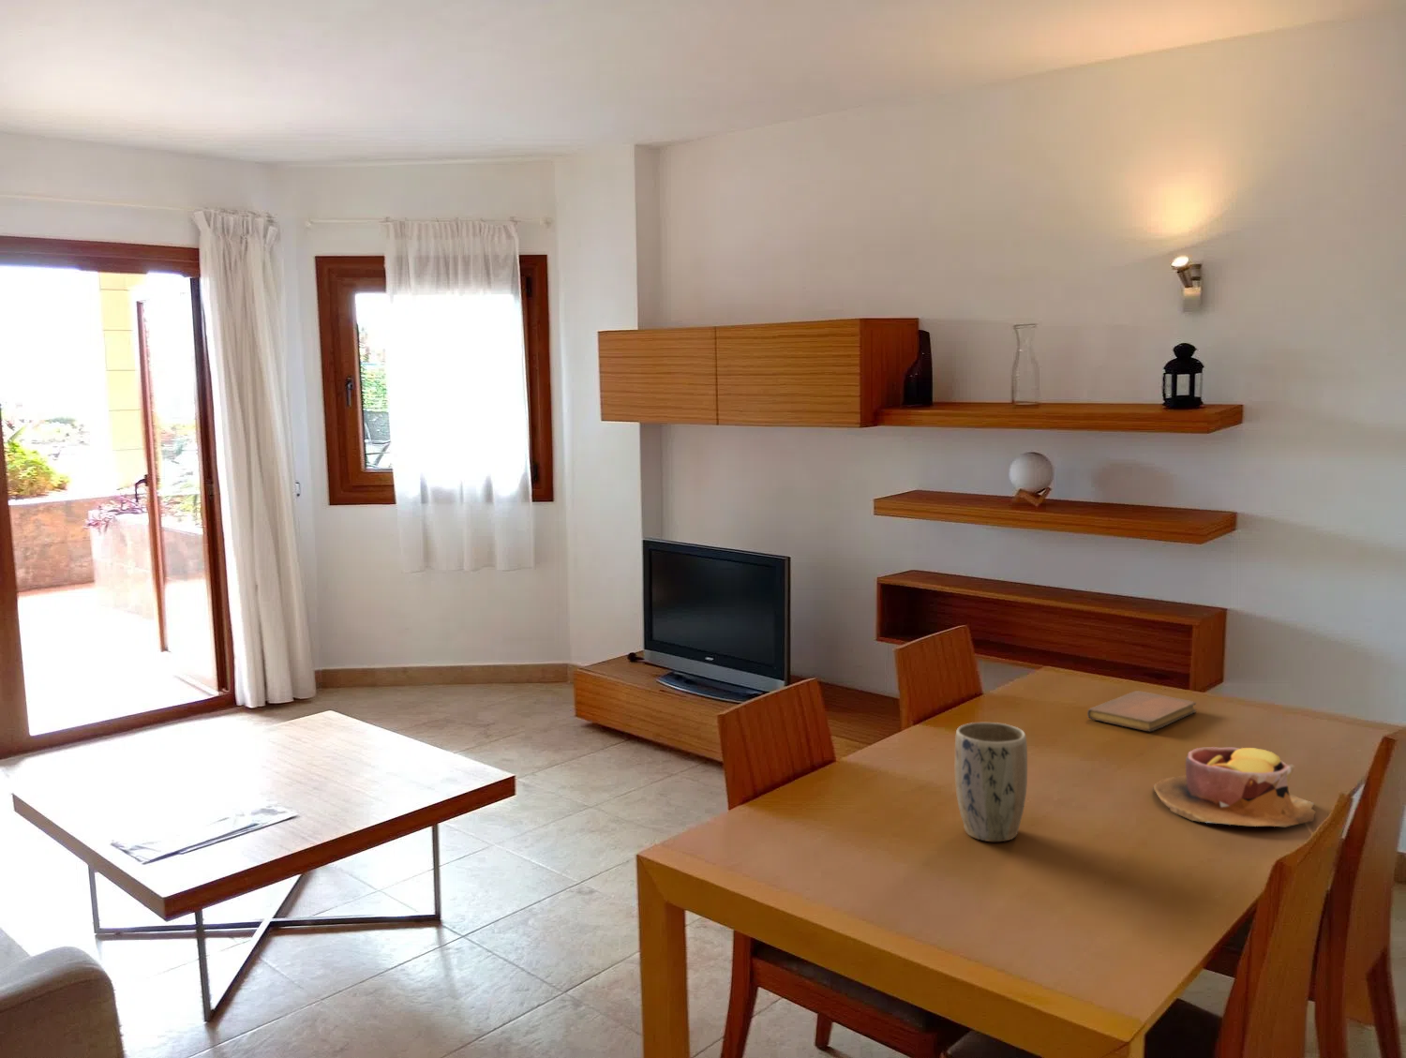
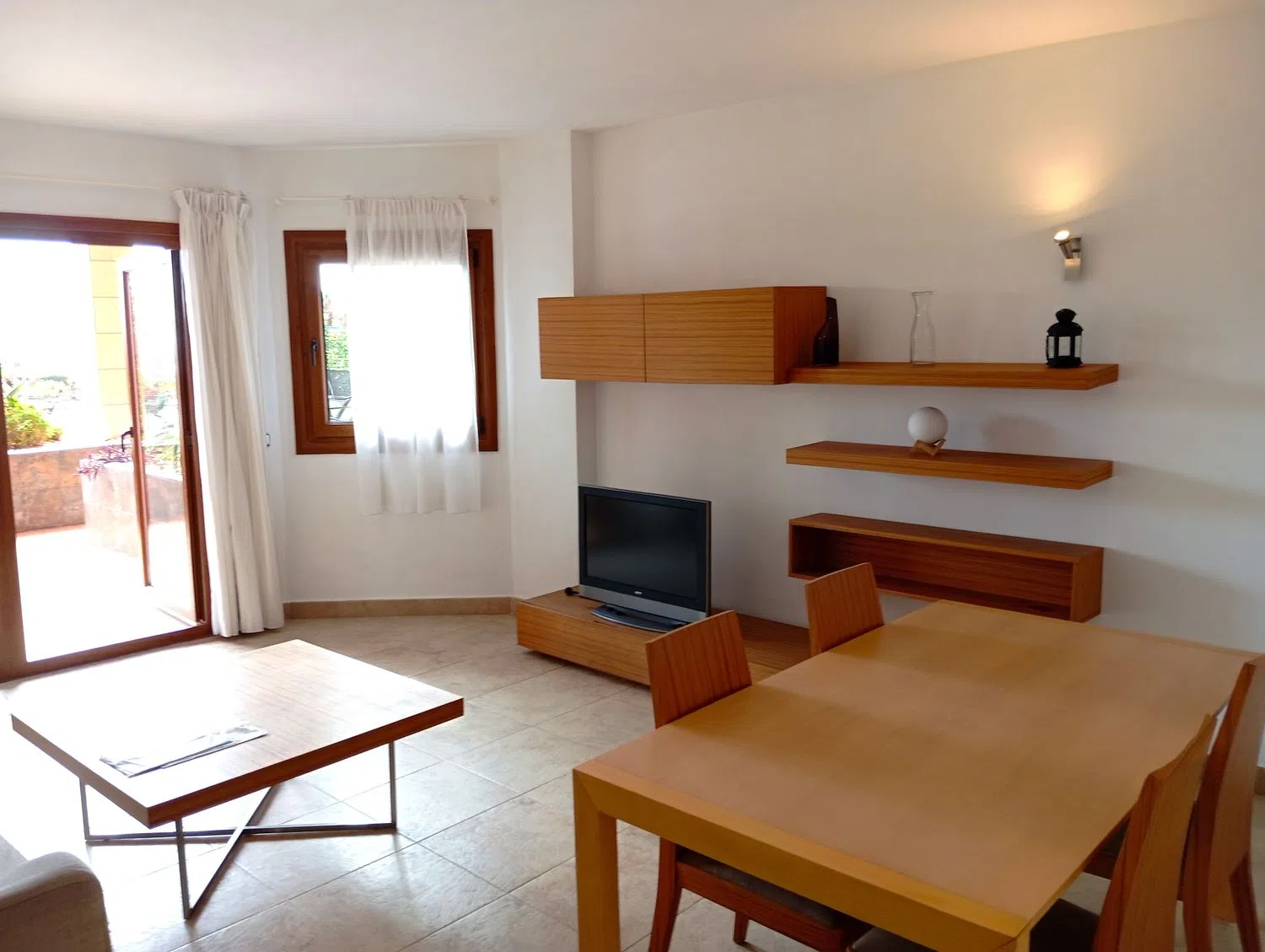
- plant pot (990, 781)
- bowl (1234, 778)
- notebook (1141, 709)
